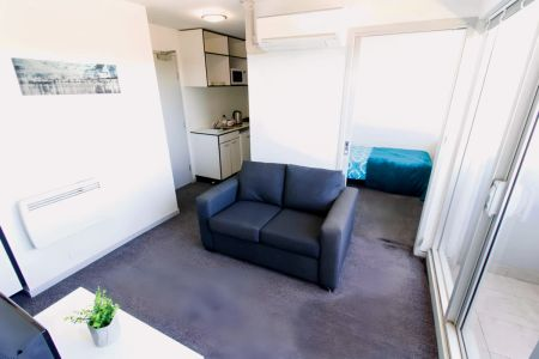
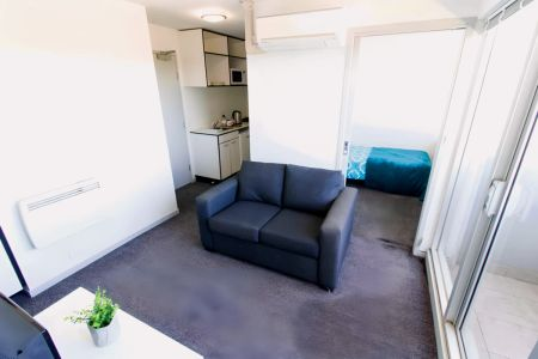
- wall art (74, 78)
